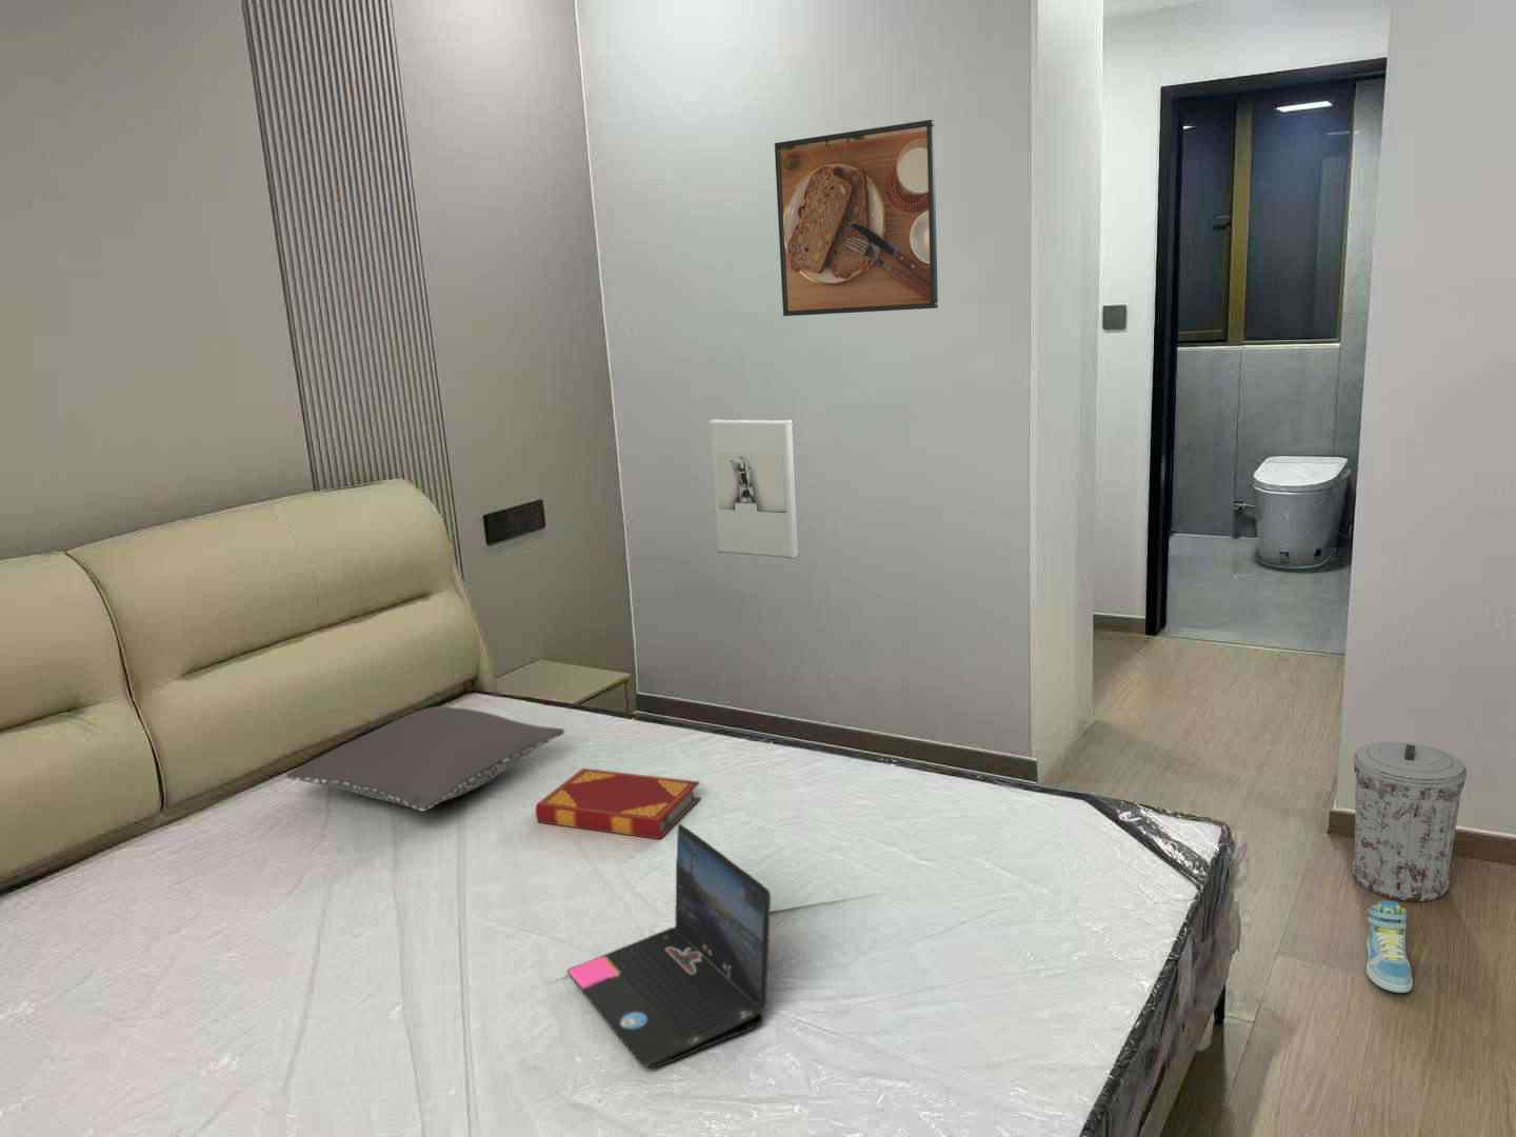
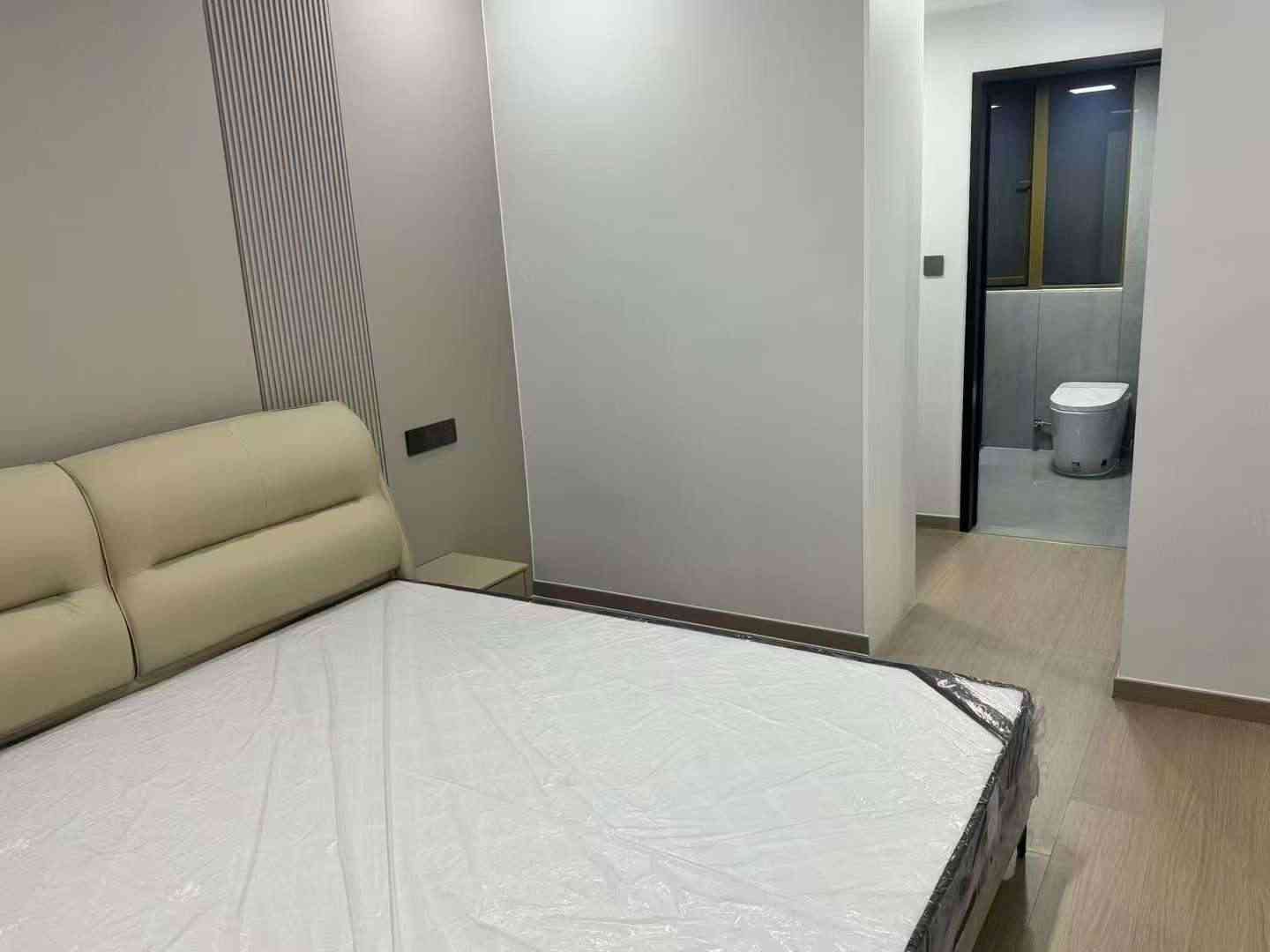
- trash can (1405, 815)
- pillow (430, 752)
- laptop (665, 936)
- wall sculpture (753, 487)
- sneaker (1387, 940)
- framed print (853, 223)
- hardback book (620, 801)
